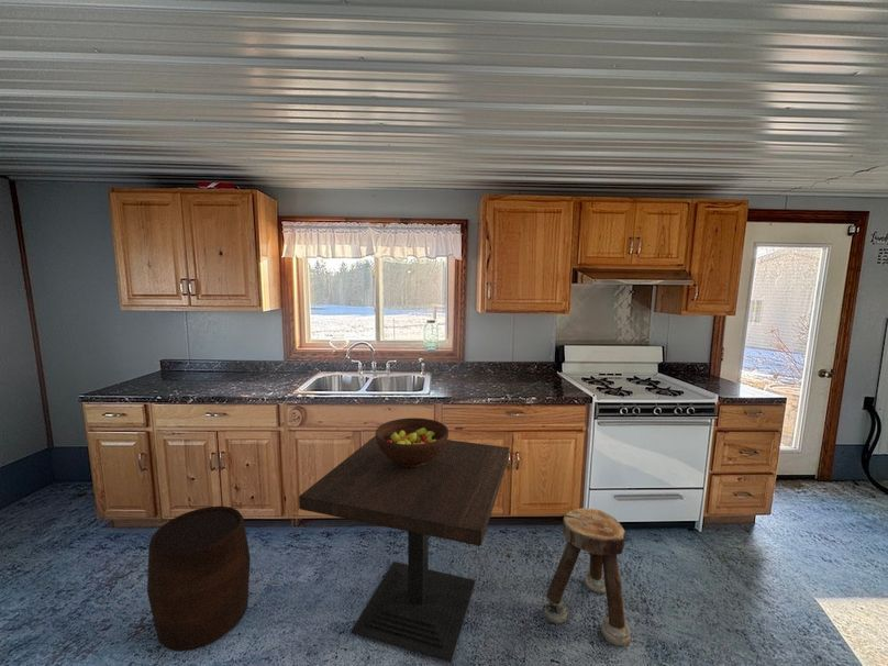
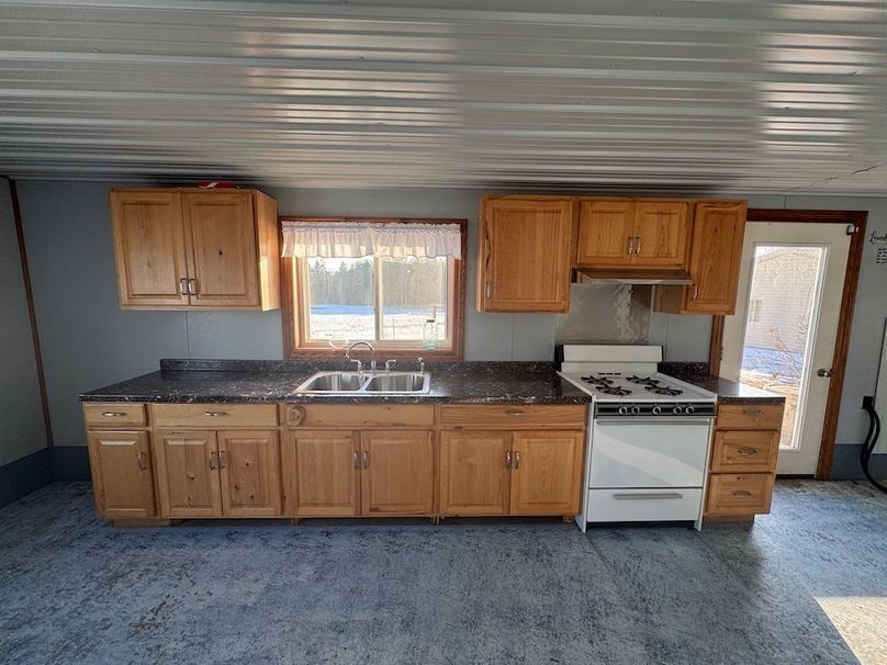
- fruit bowl (412, 445)
- stool (590, 562)
- stool (201, 573)
- side table (418, 537)
